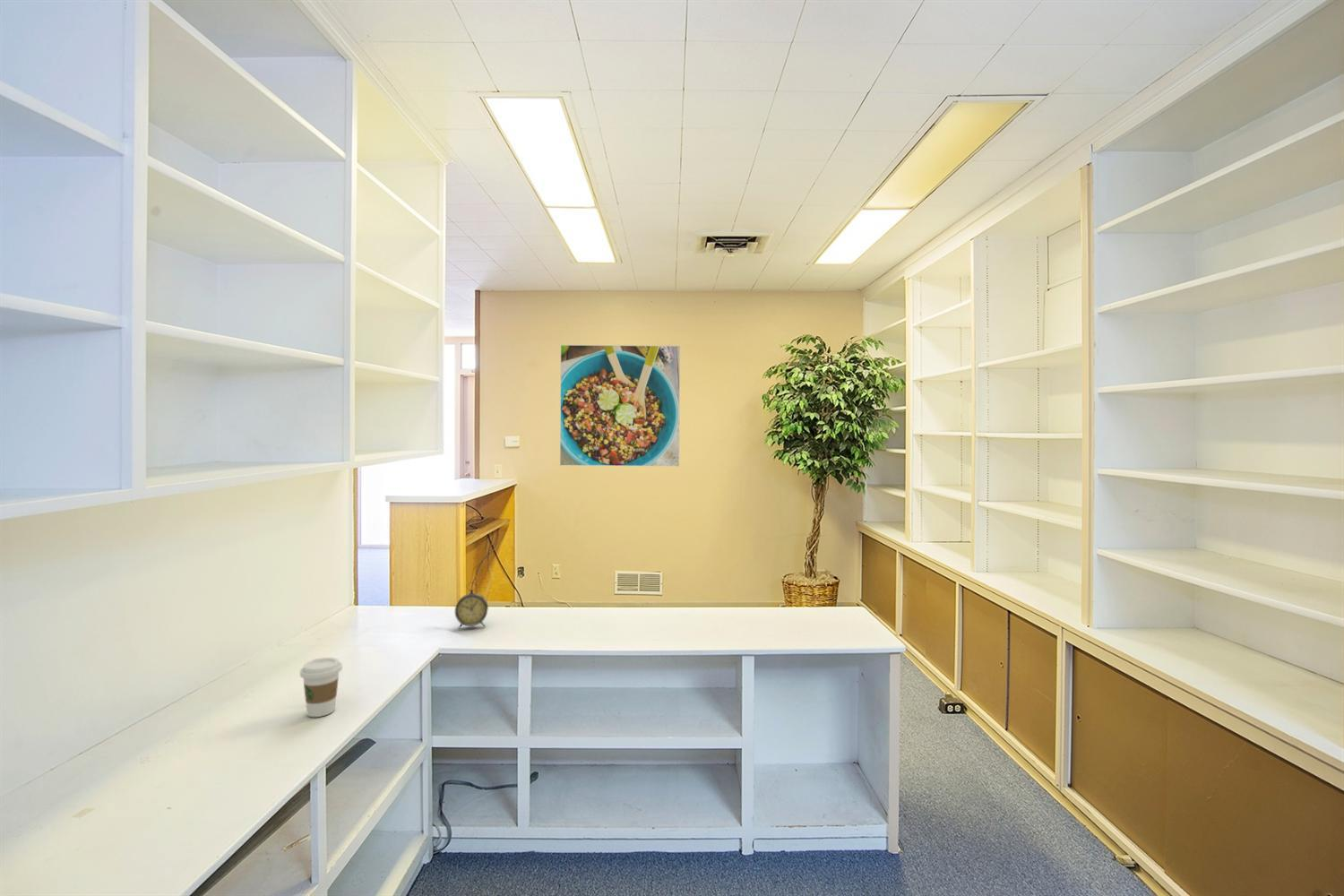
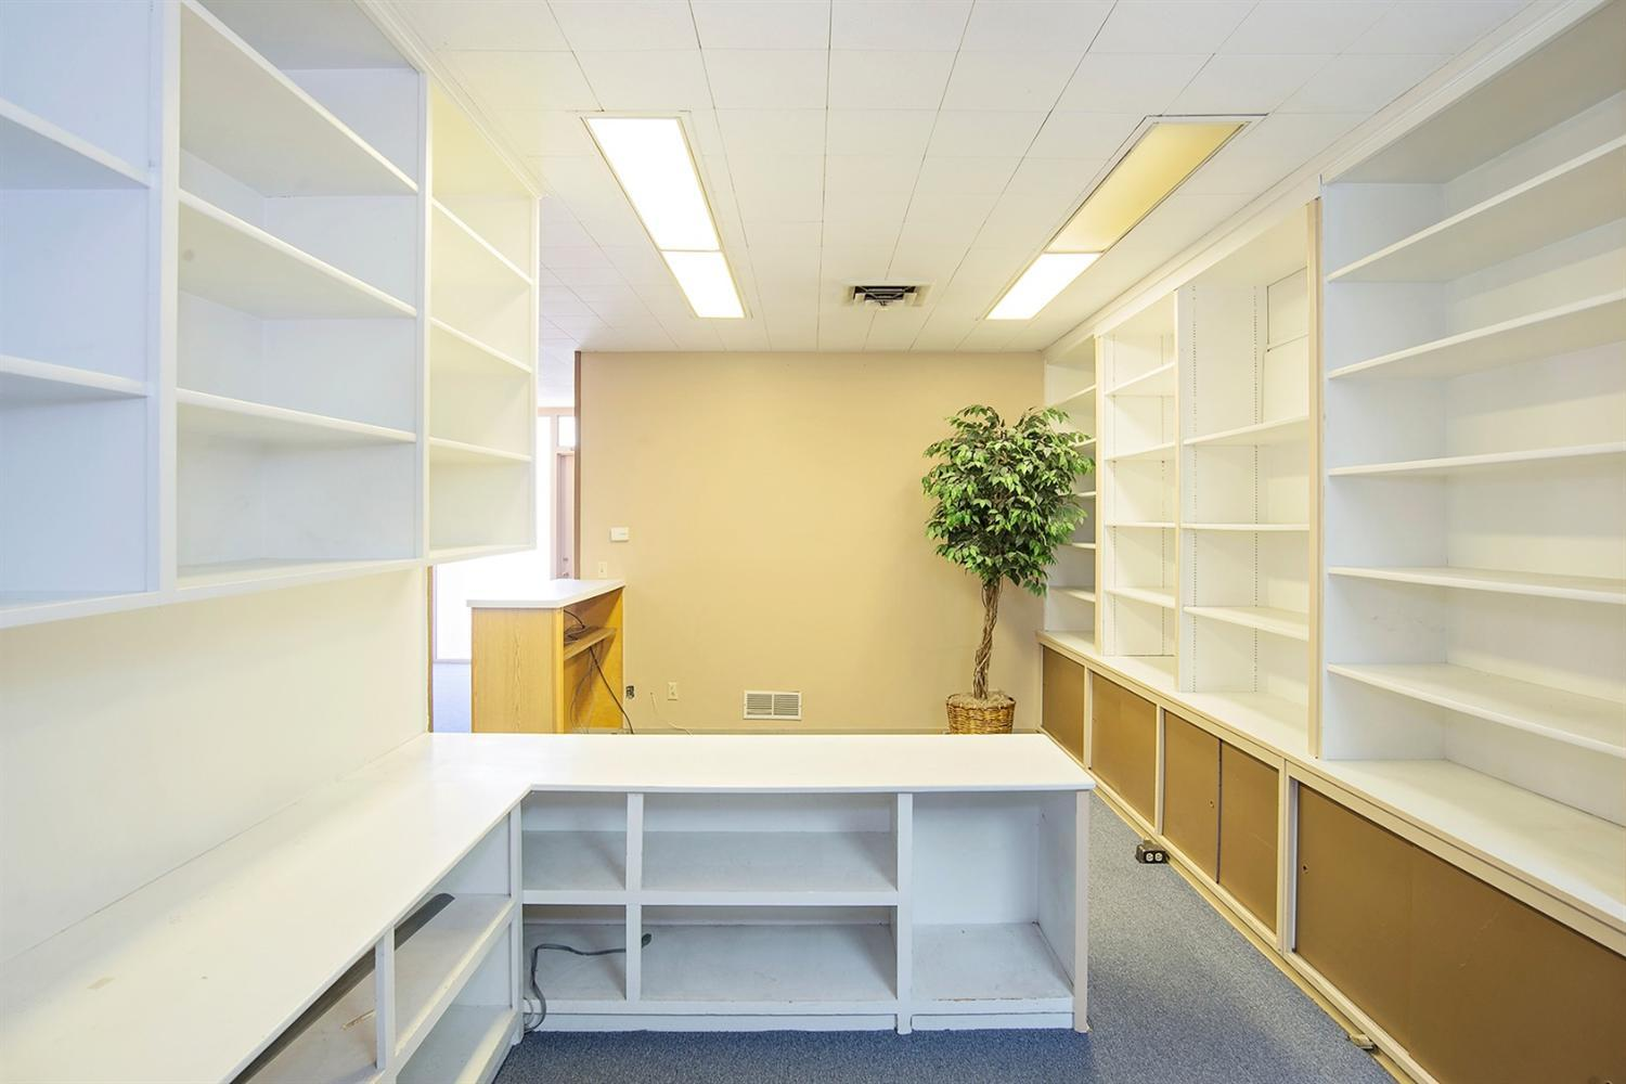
- alarm clock (471, 604)
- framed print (620, 405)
- coffee cup (321, 686)
